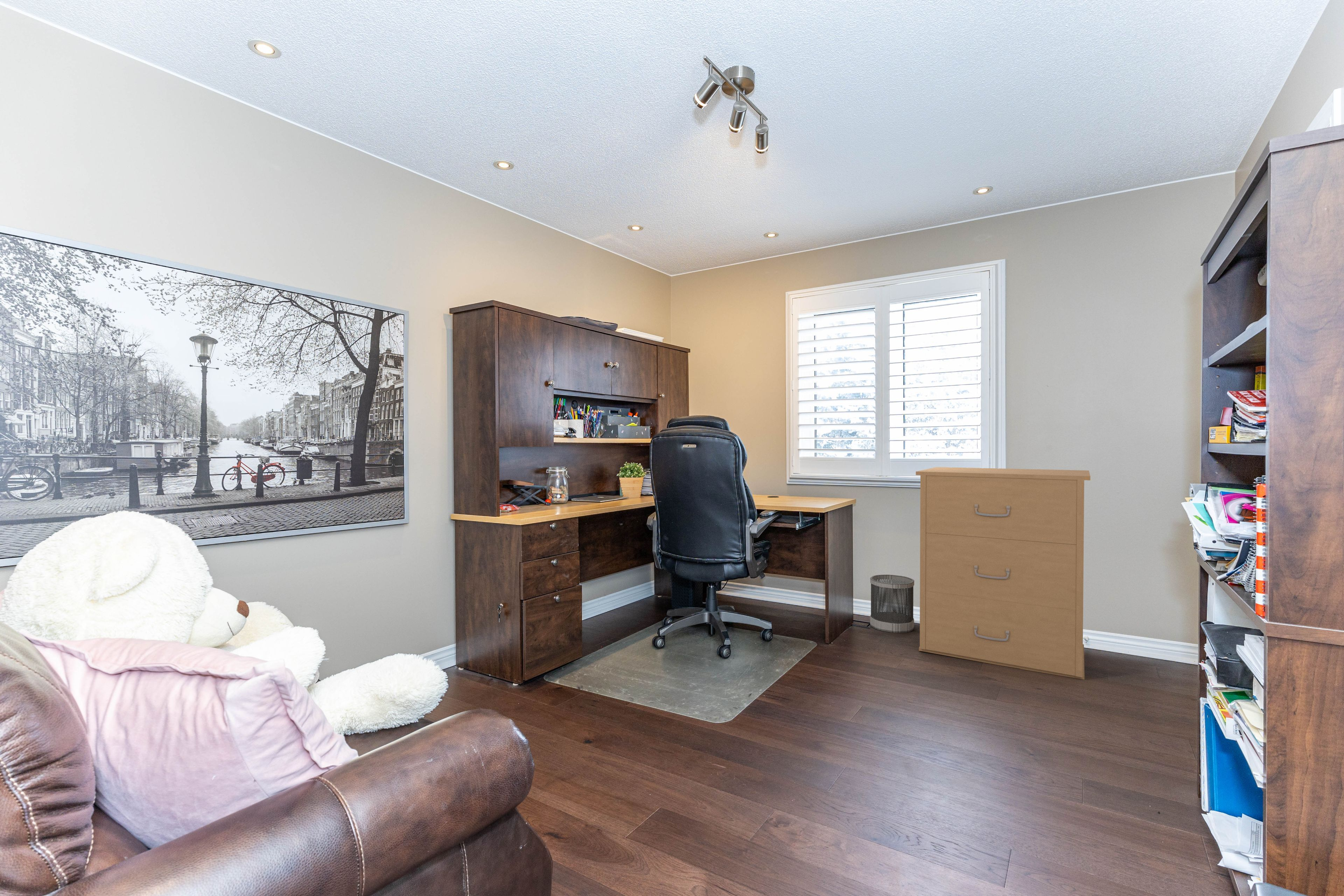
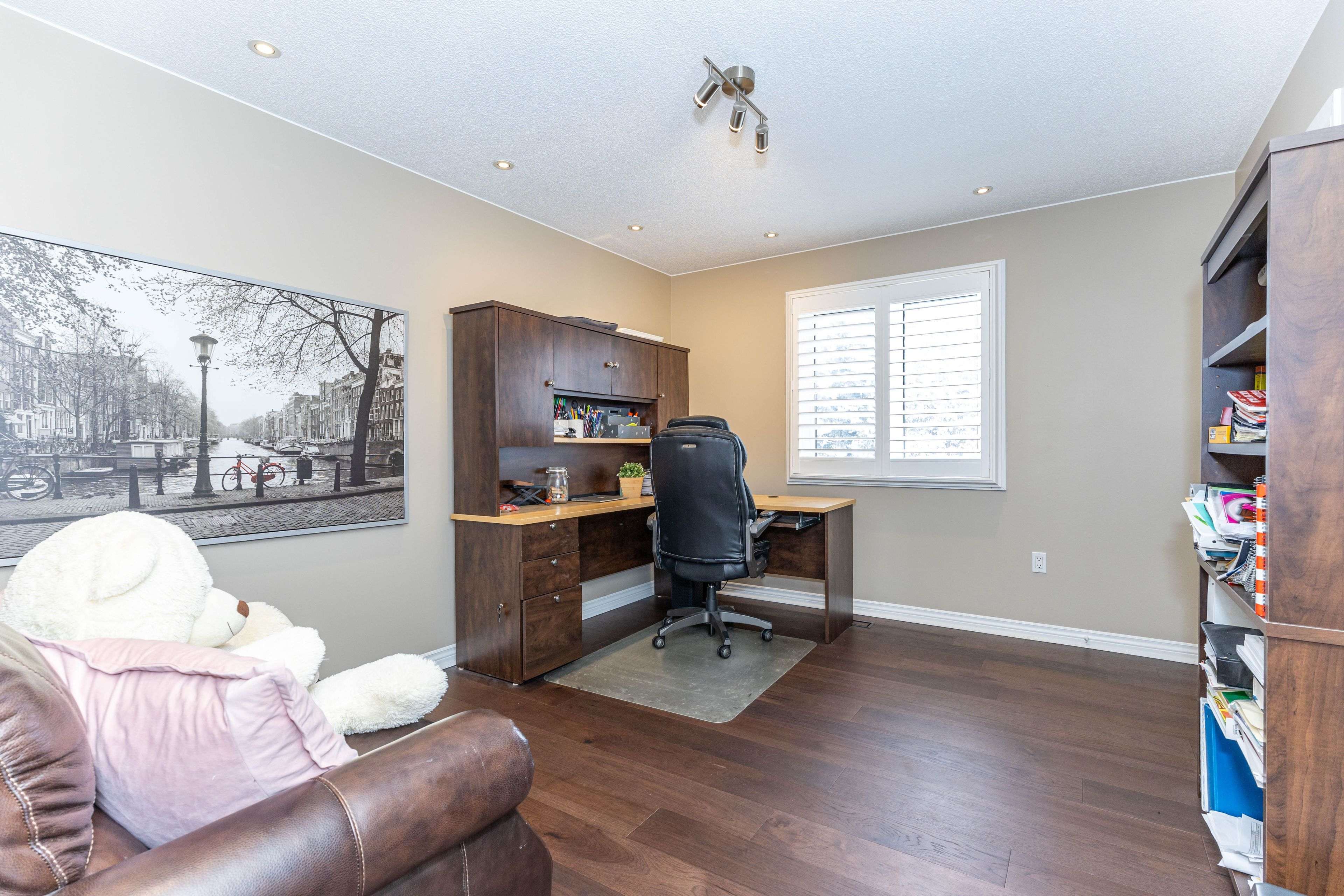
- wastebasket (892, 603)
- filing cabinet (1002, 560)
